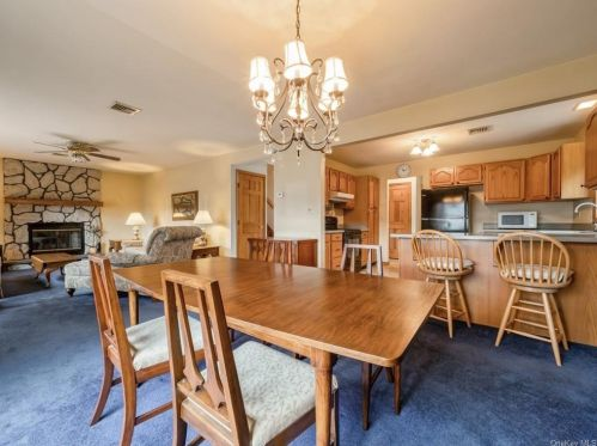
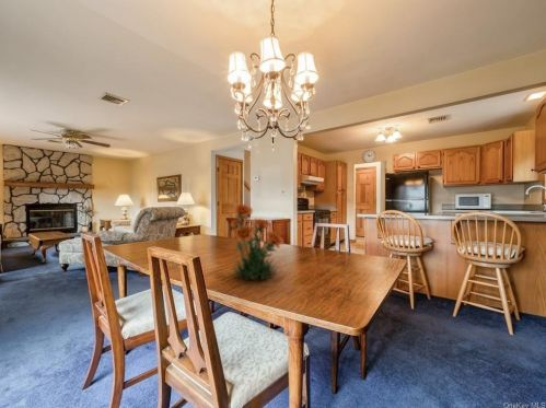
+ flower plant (255, 240)
